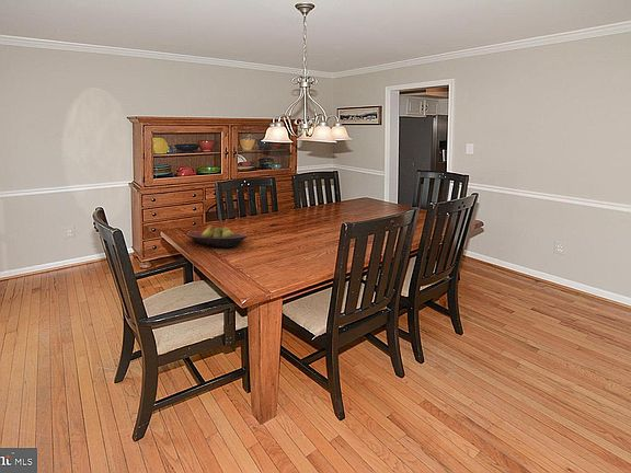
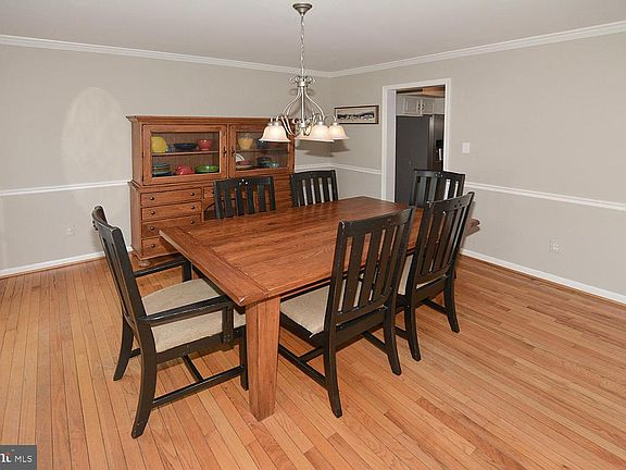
- fruit bowl (217, 235)
